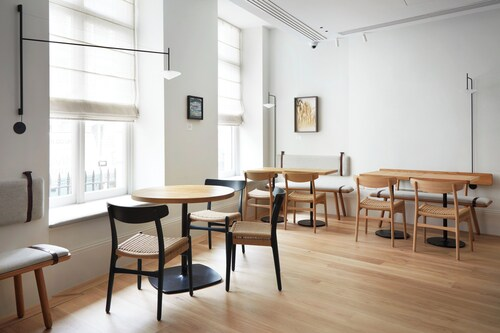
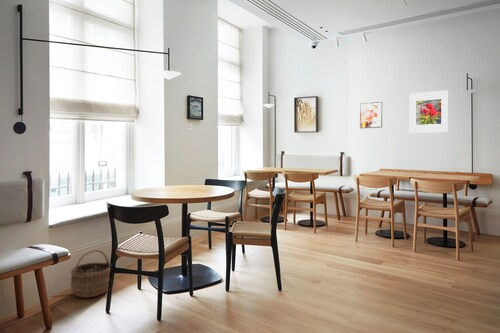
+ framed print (370, 115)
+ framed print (428, 112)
+ wicker basket (91, 270)
